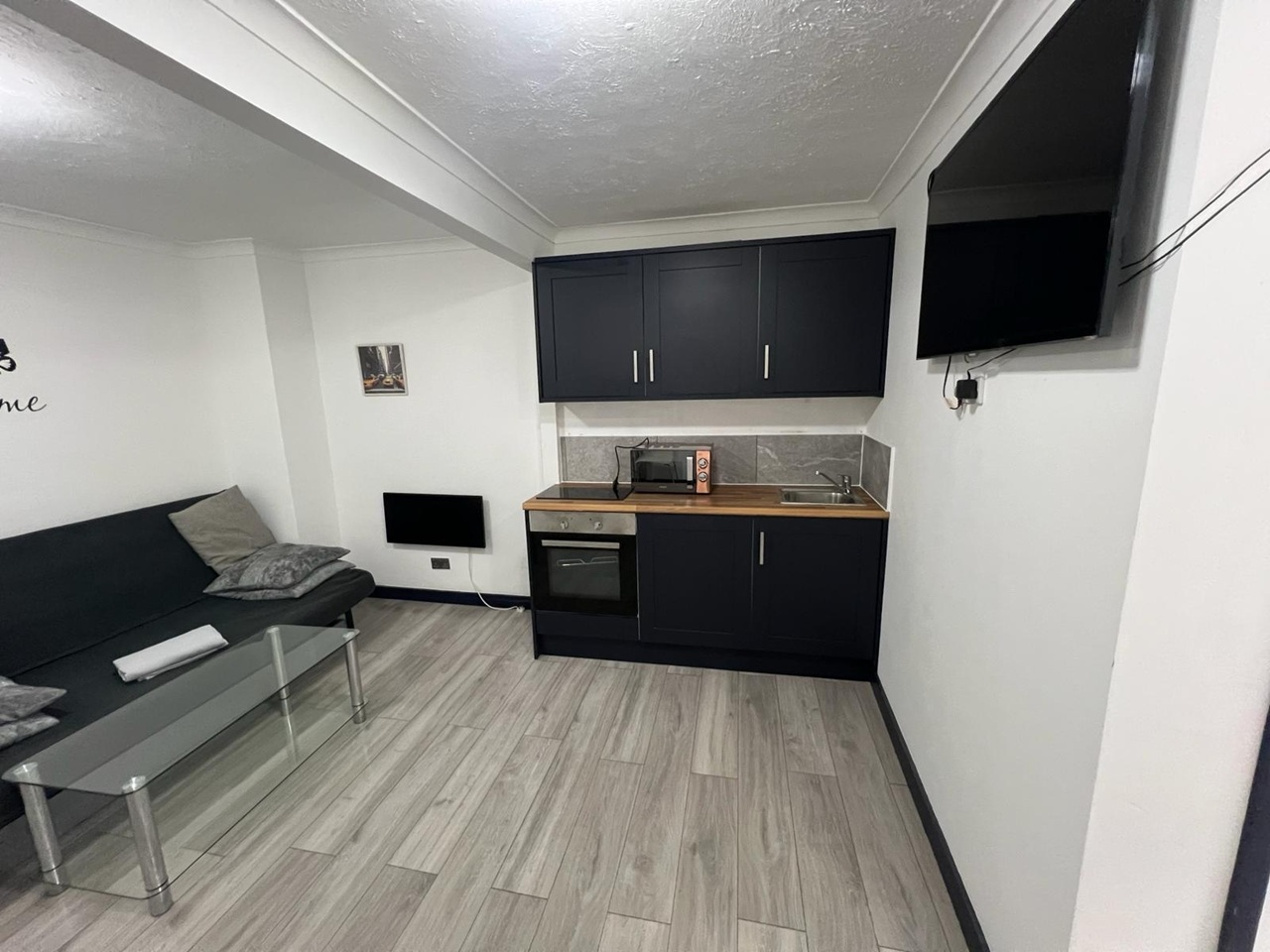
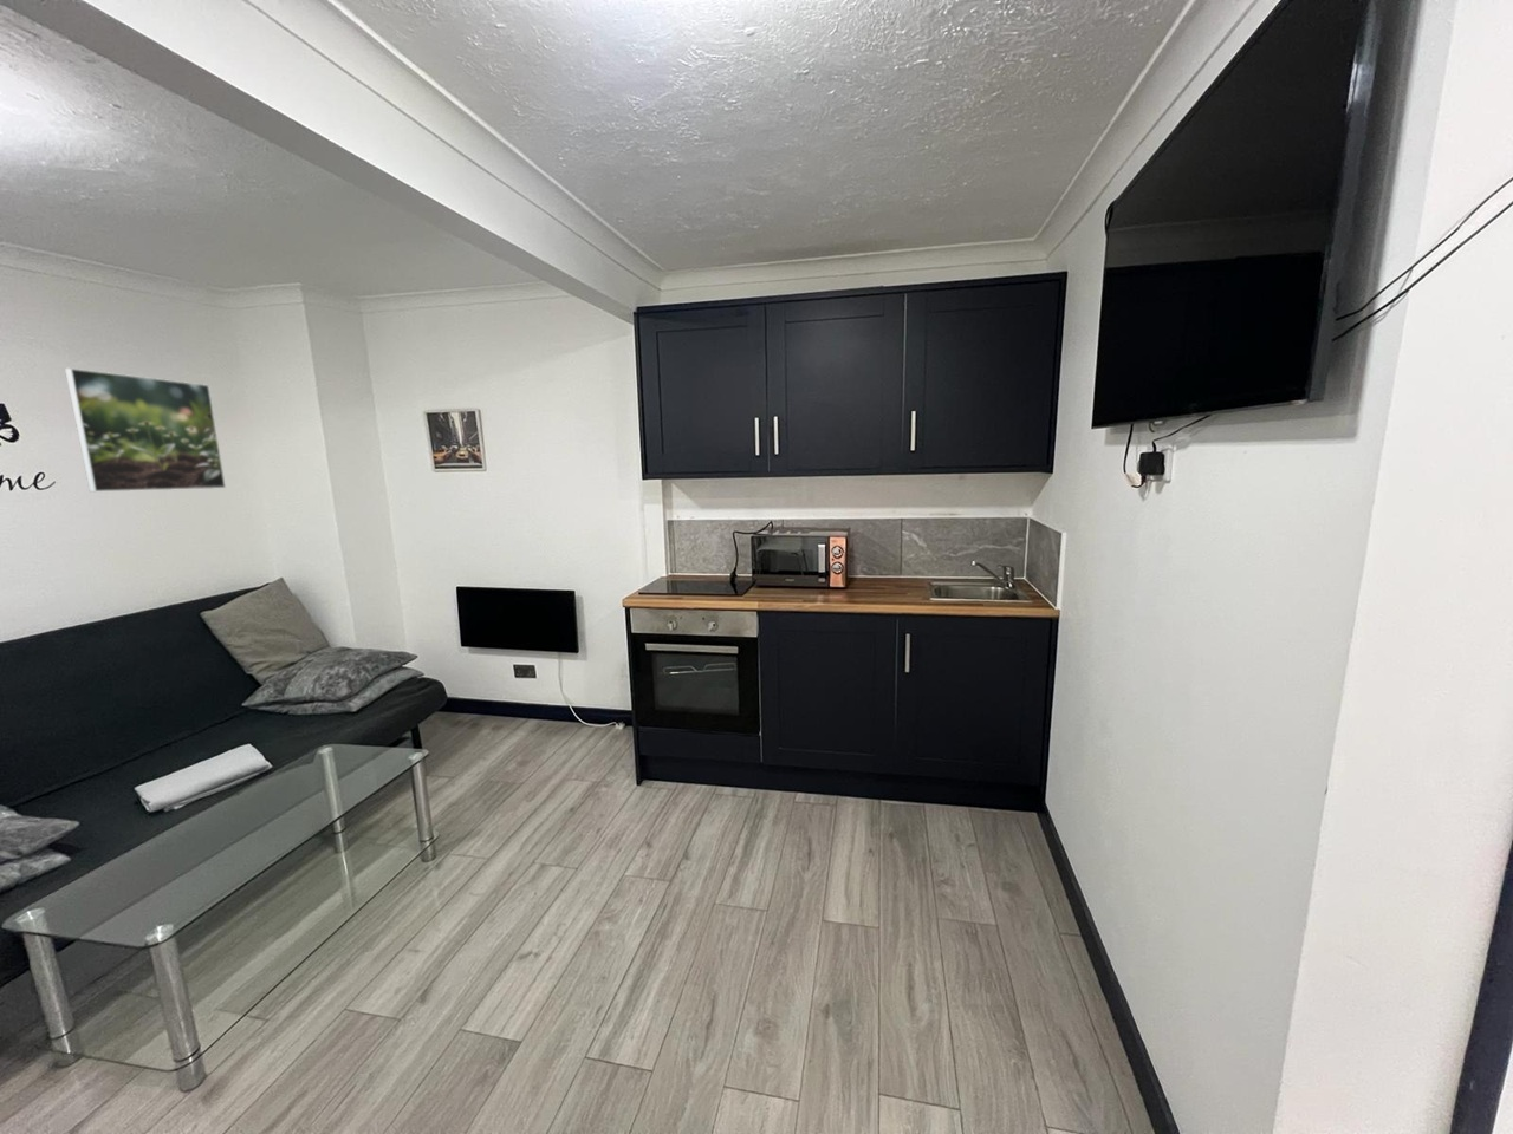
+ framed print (154, 434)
